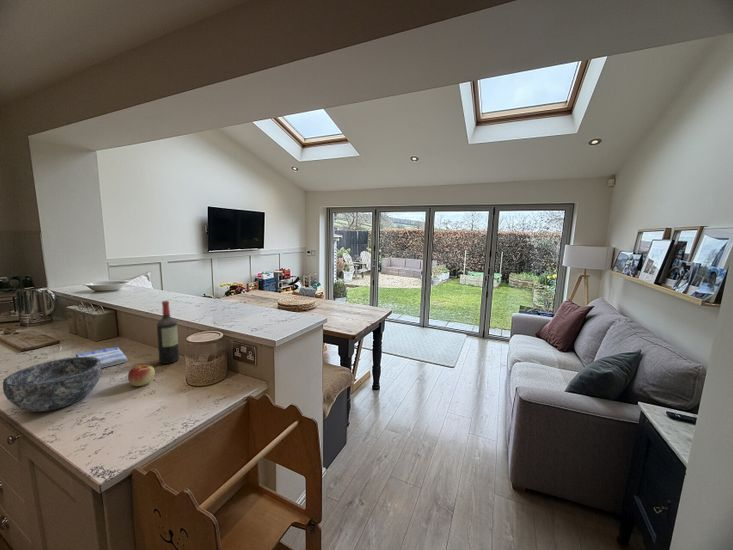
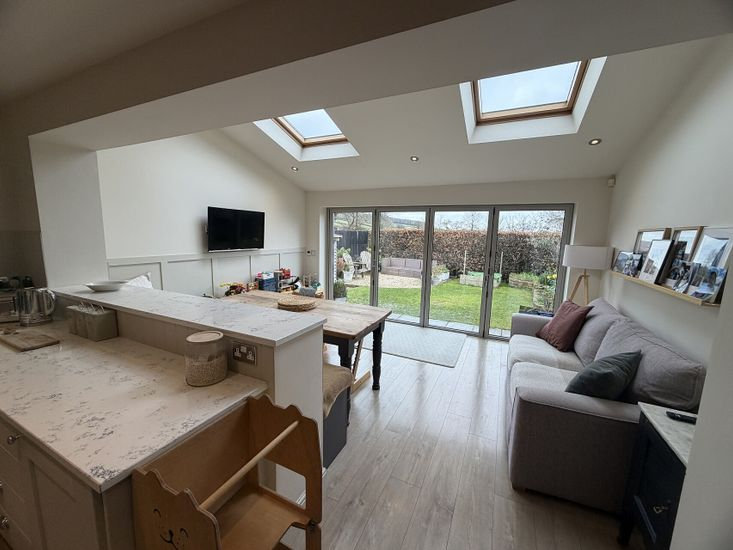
- wine bottle (167, 331)
- bowl (57, 385)
- apple (141, 374)
- dish towel (101, 357)
